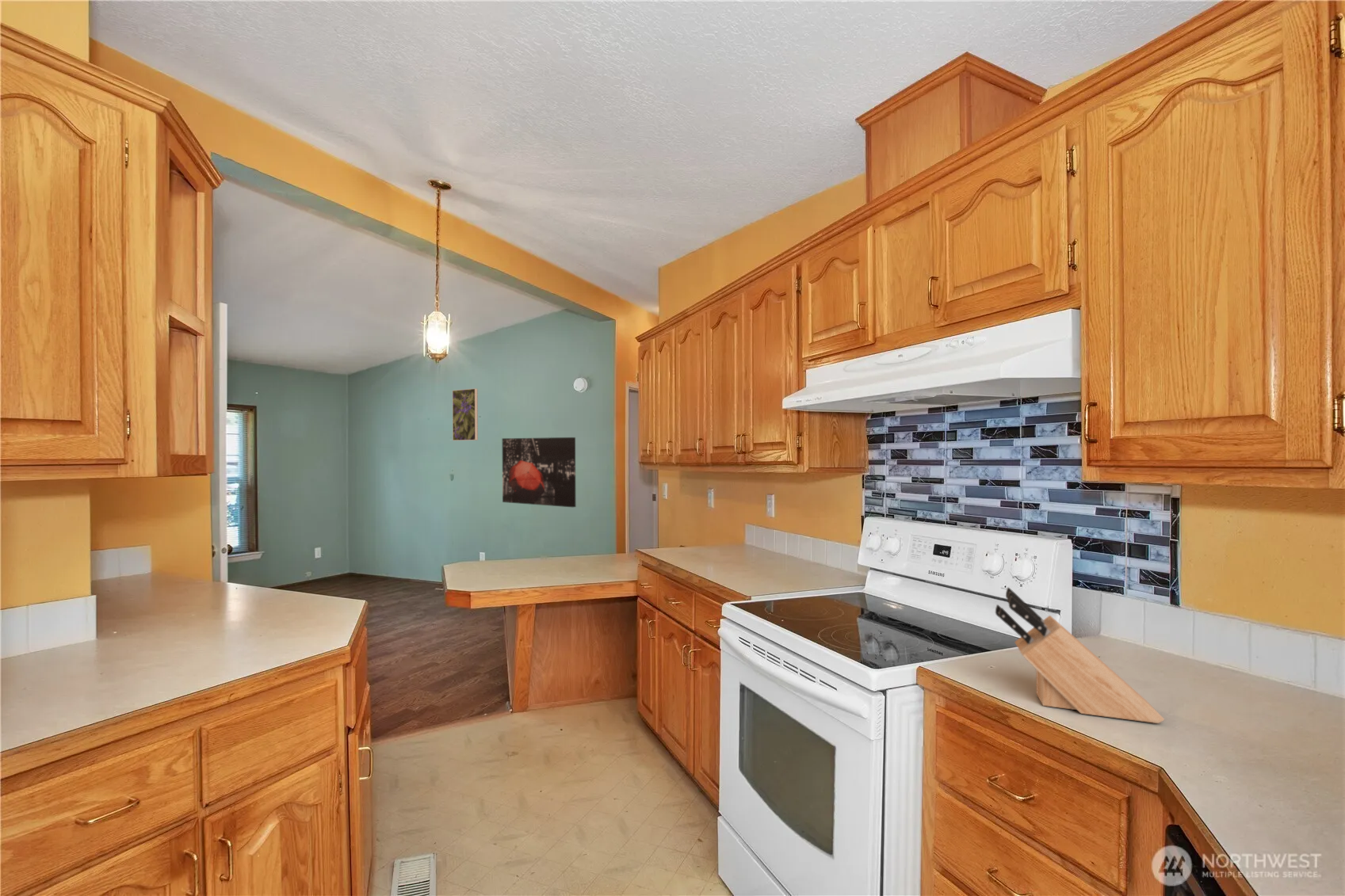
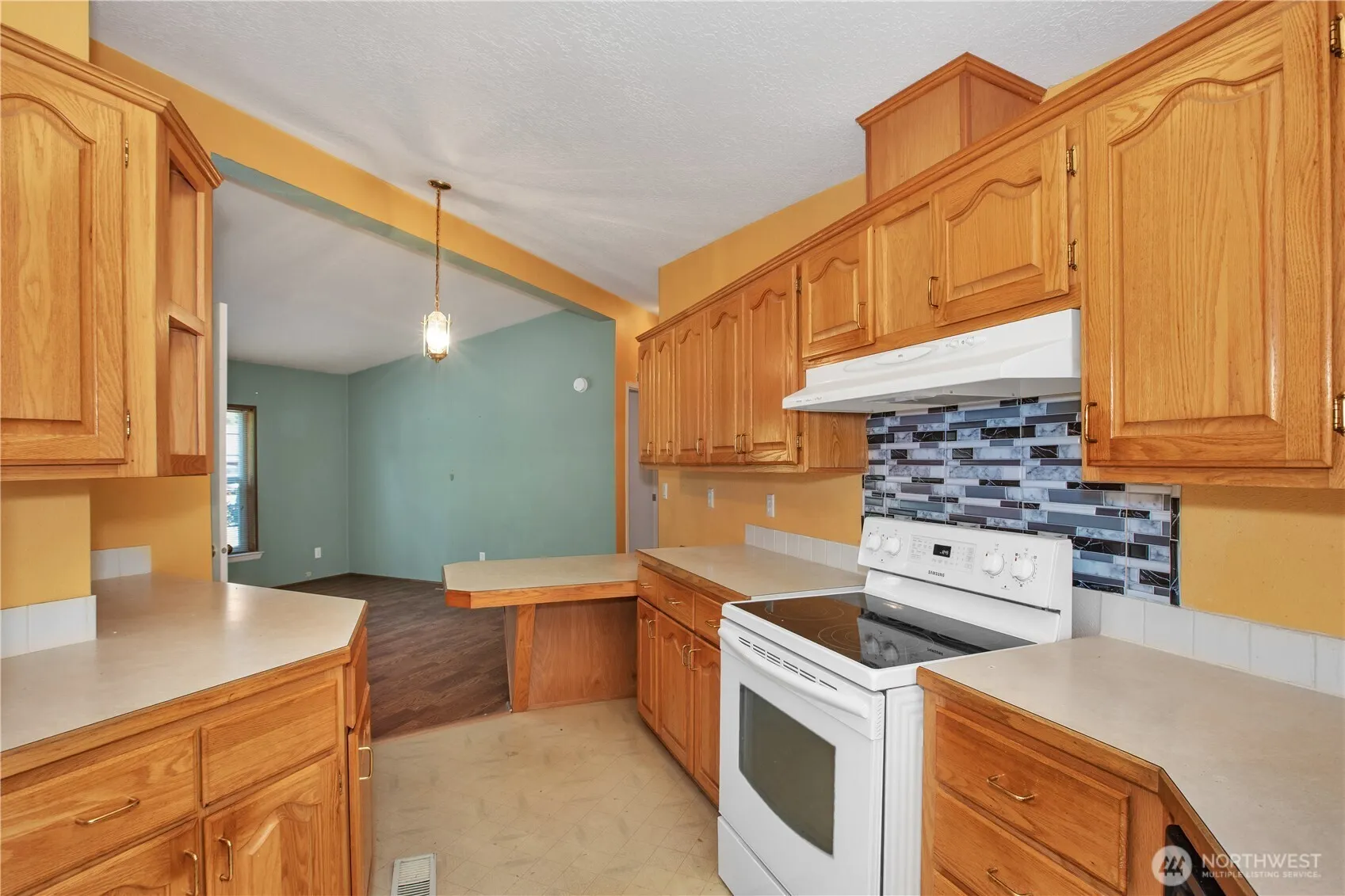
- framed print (464, 414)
- knife block (1072, 650)
- wall art (537, 471)
